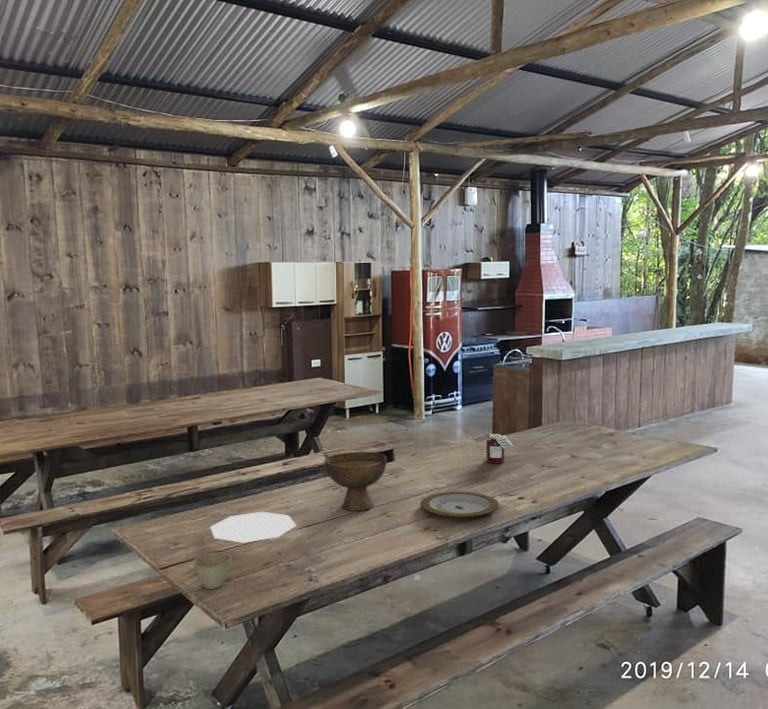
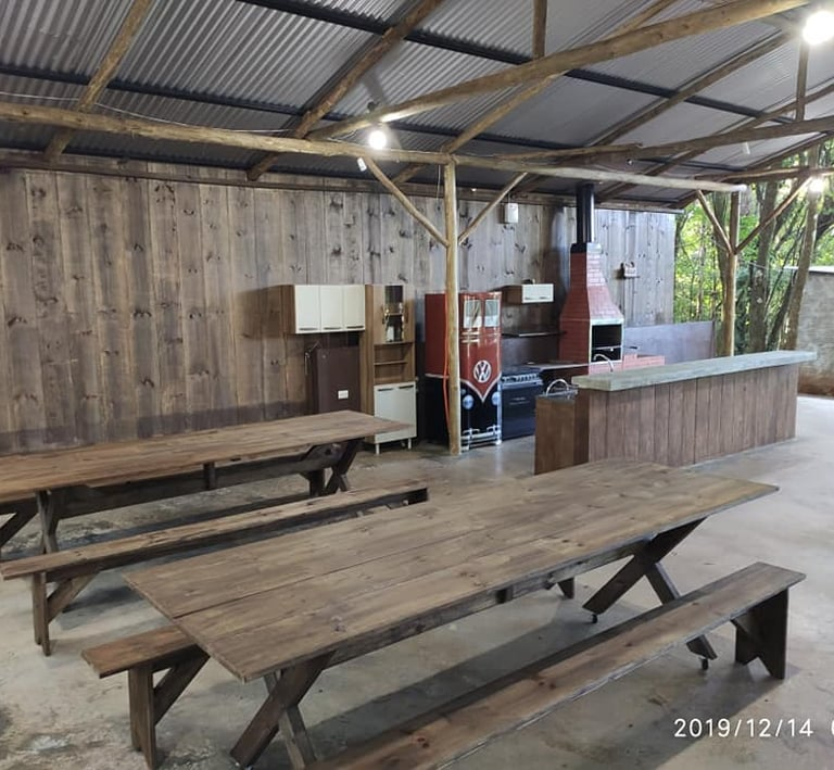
- flower pot (212, 572)
- plate (459, 506)
- bowl (356, 480)
- jar (498, 449)
- plate (253, 524)
